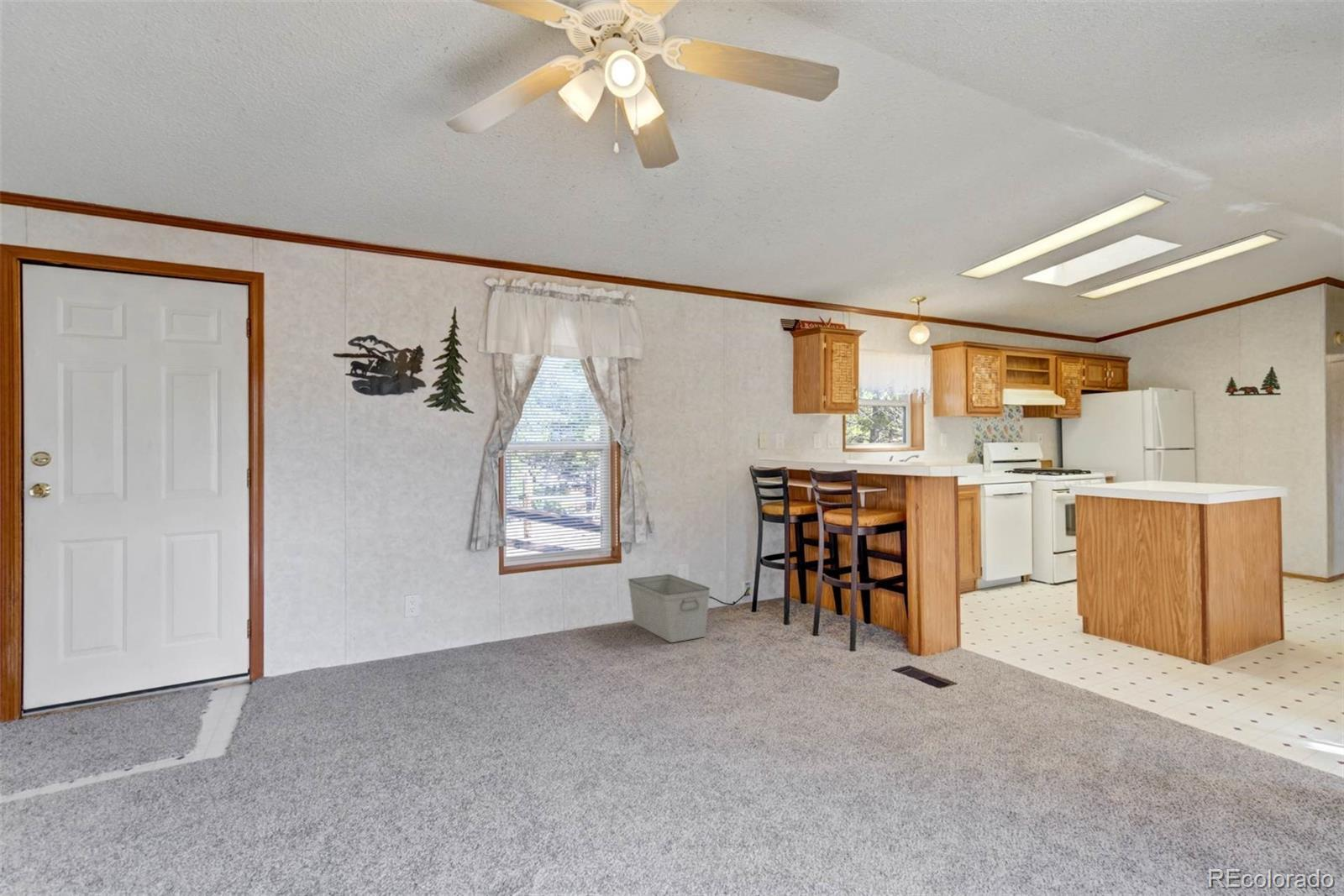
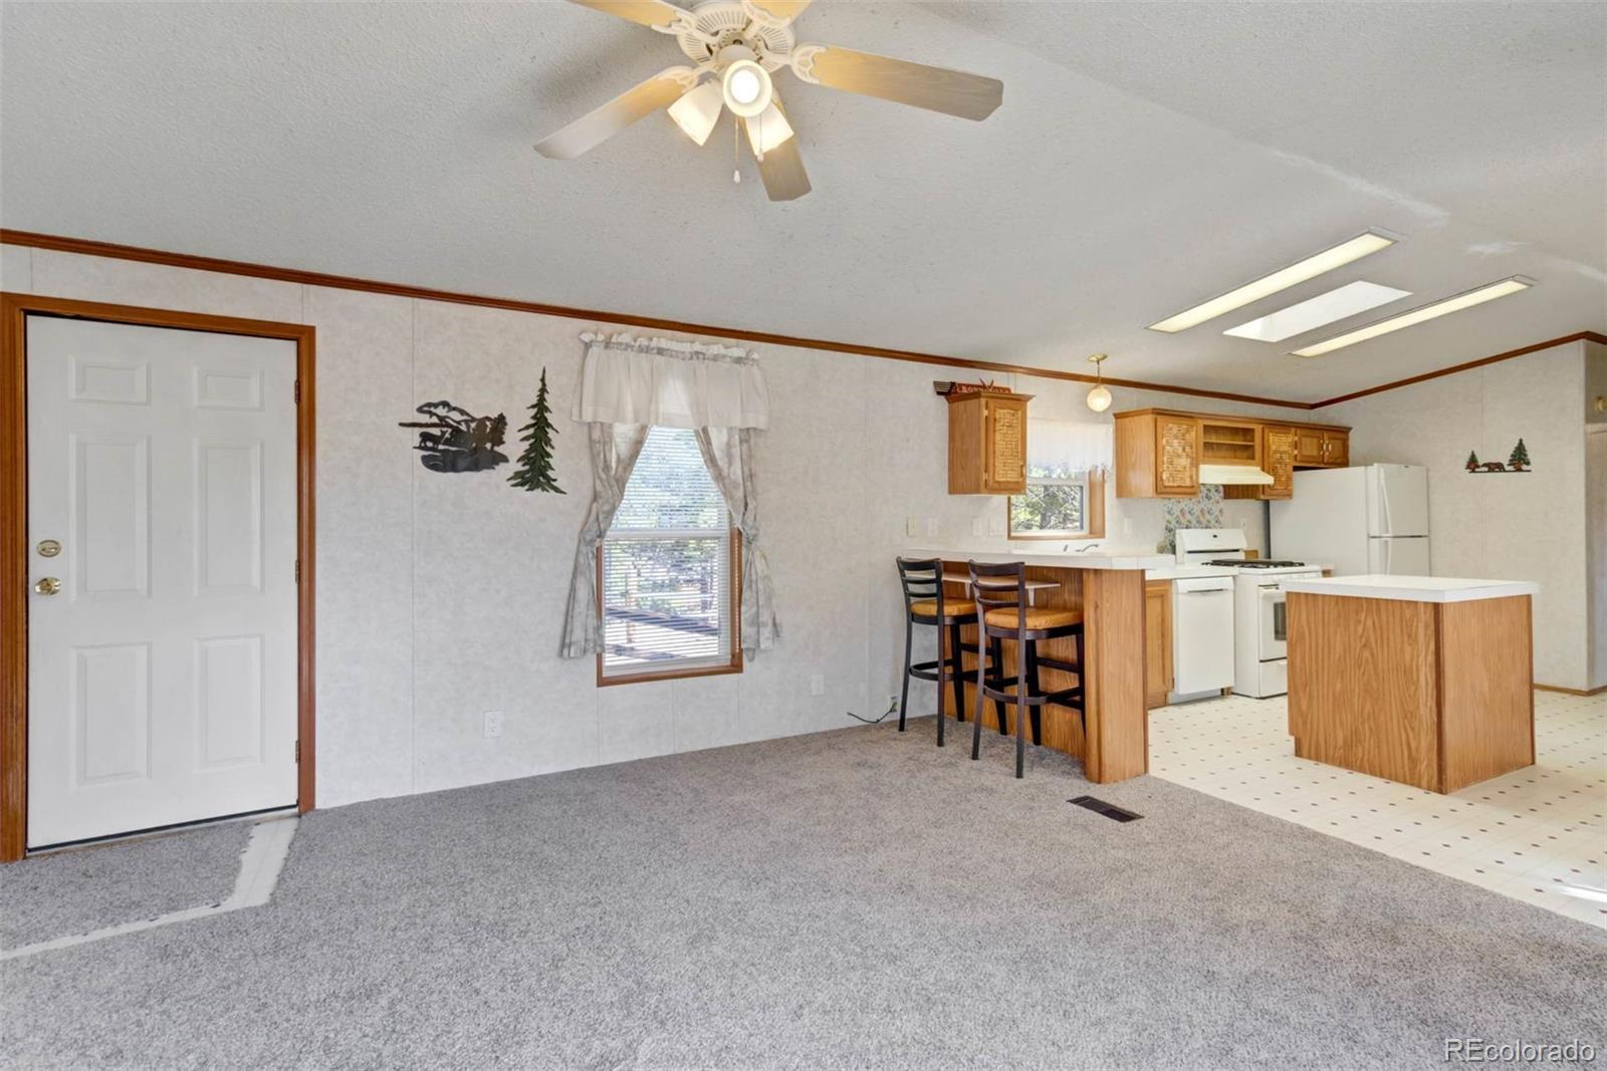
- storage bin (668, 605)
